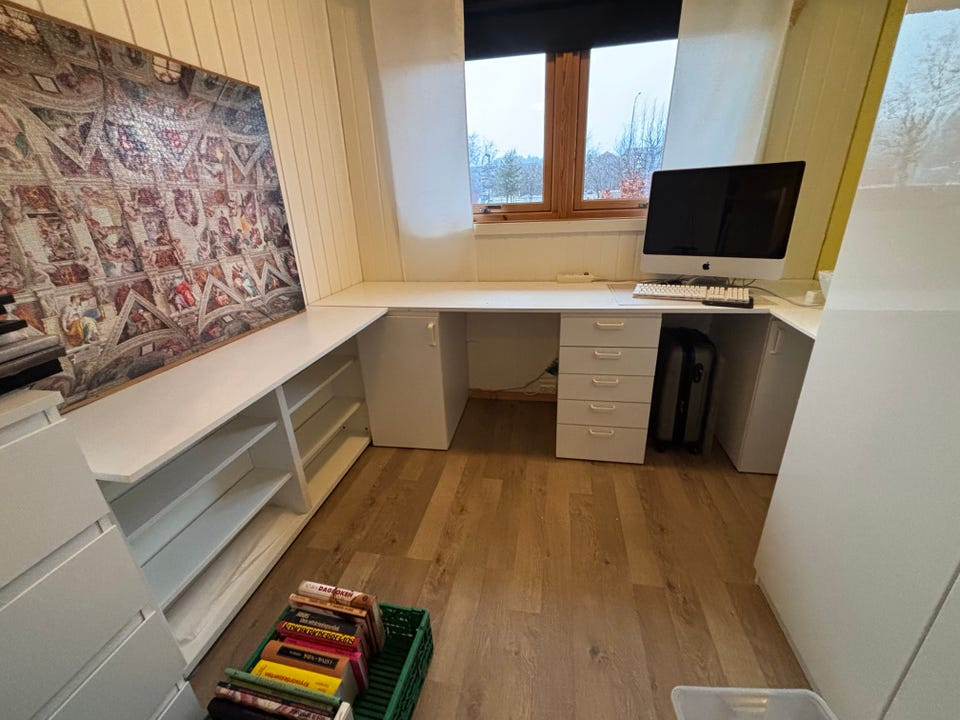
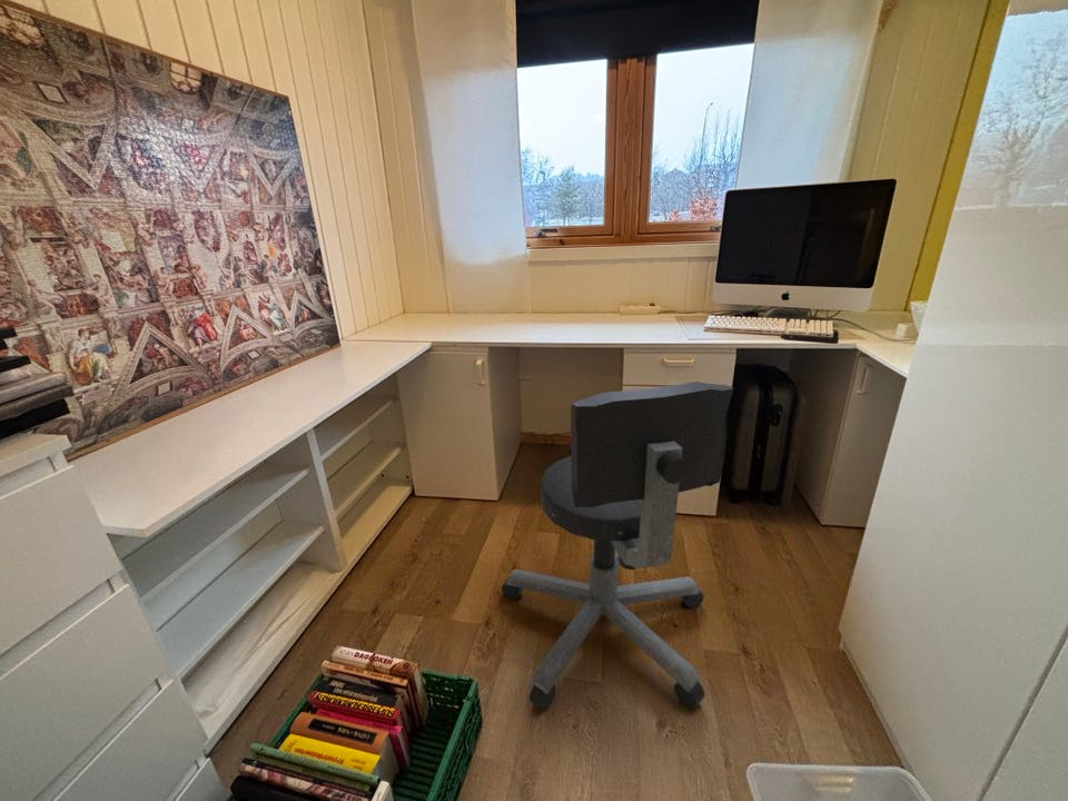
+ office chair (617, 510)
